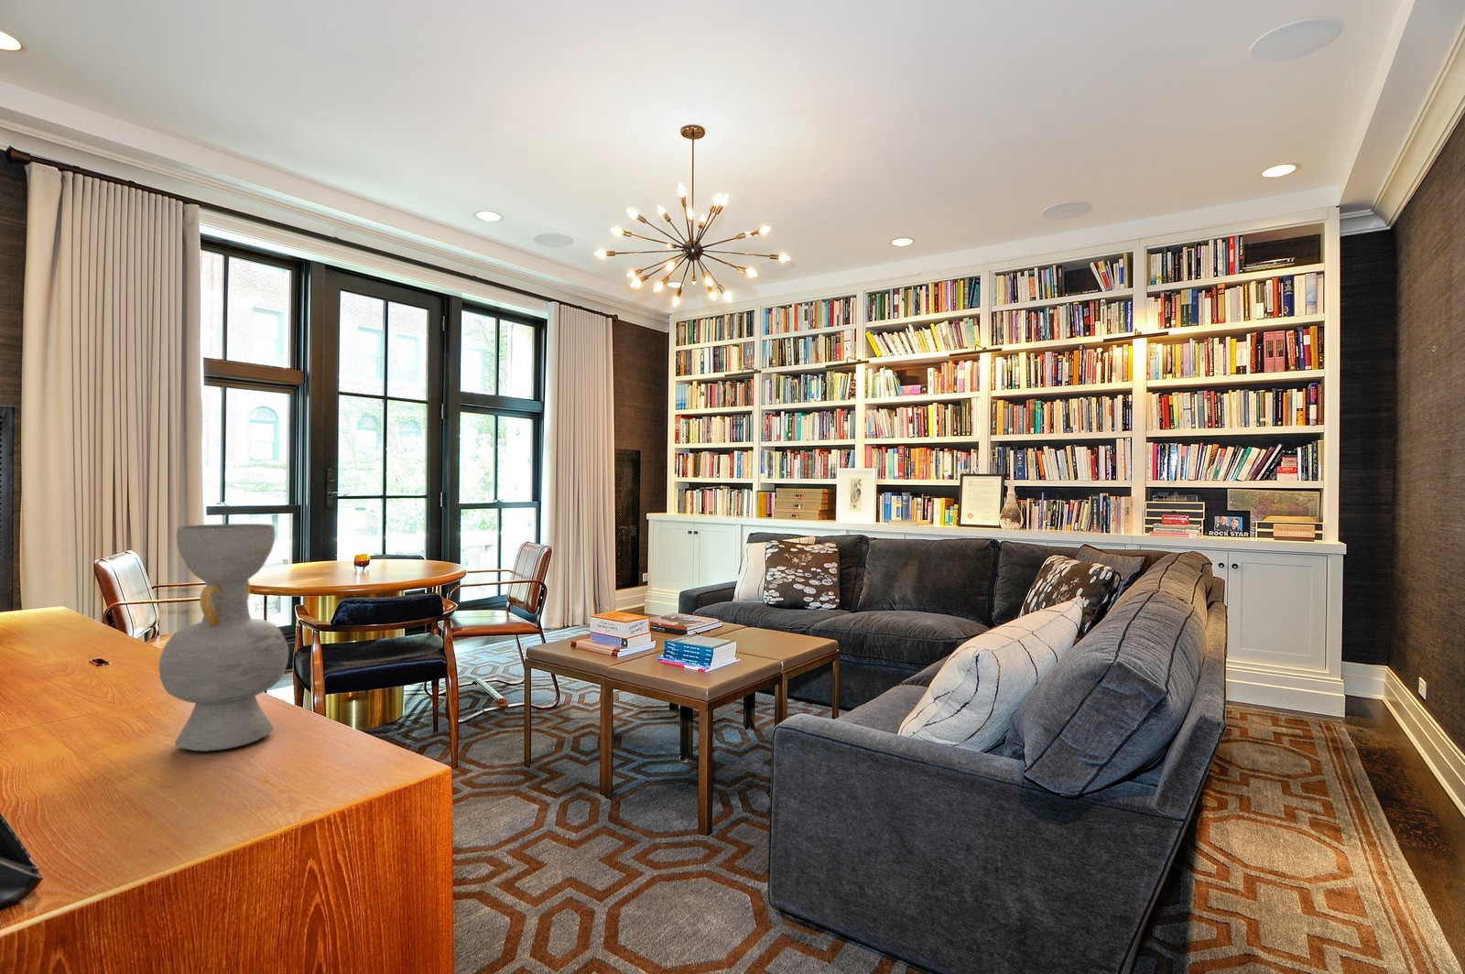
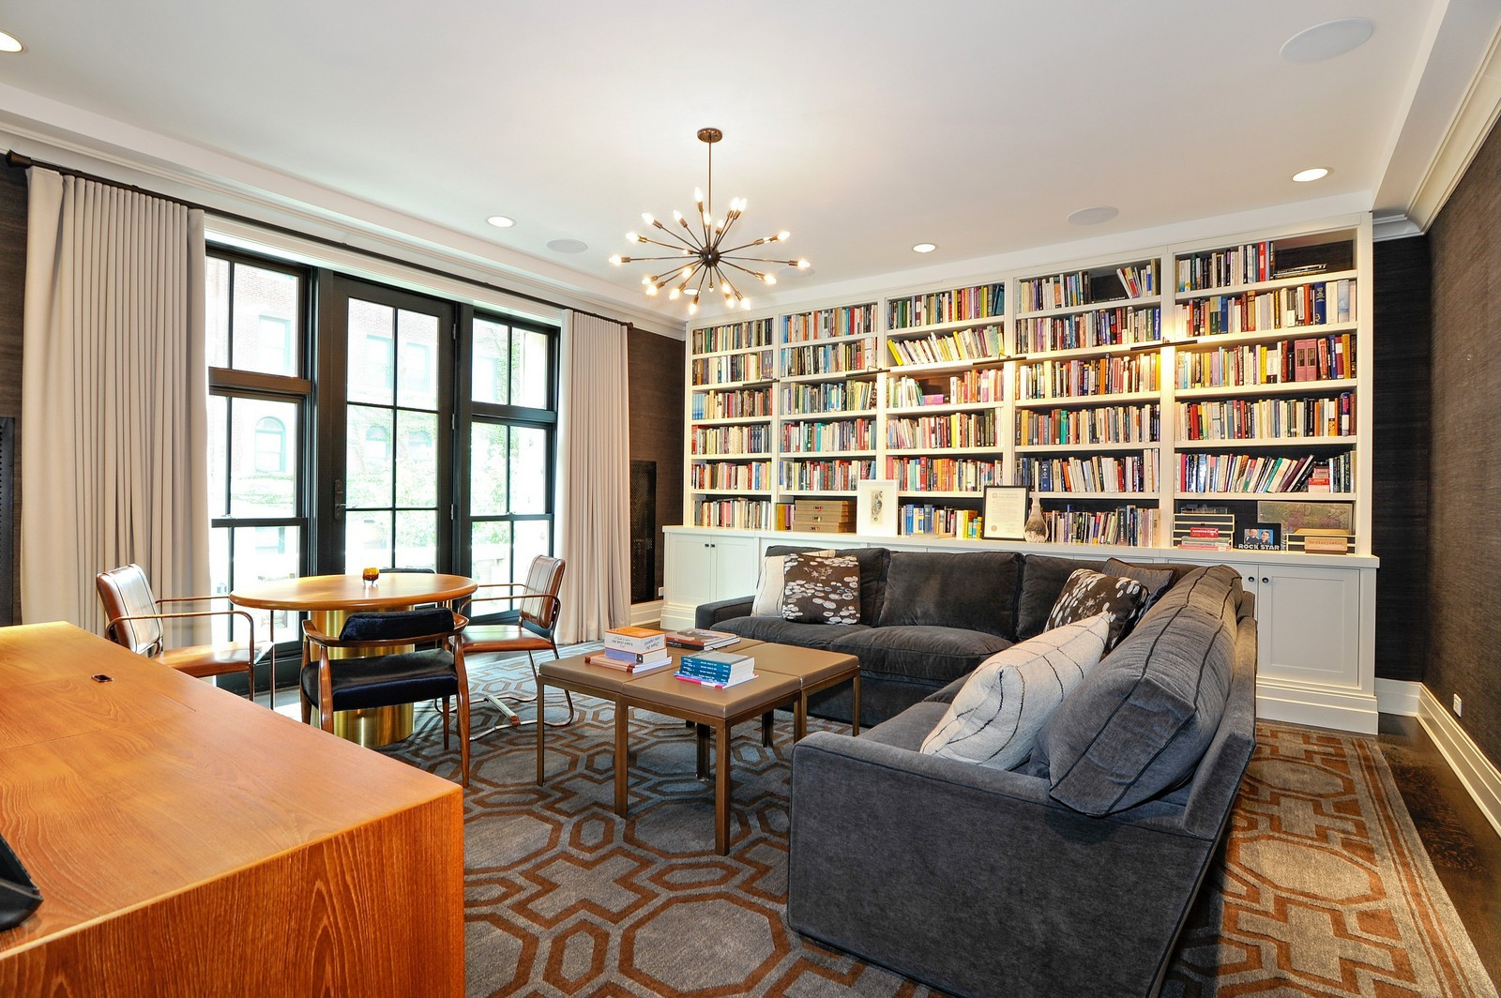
- decorative vase (226, 633)
